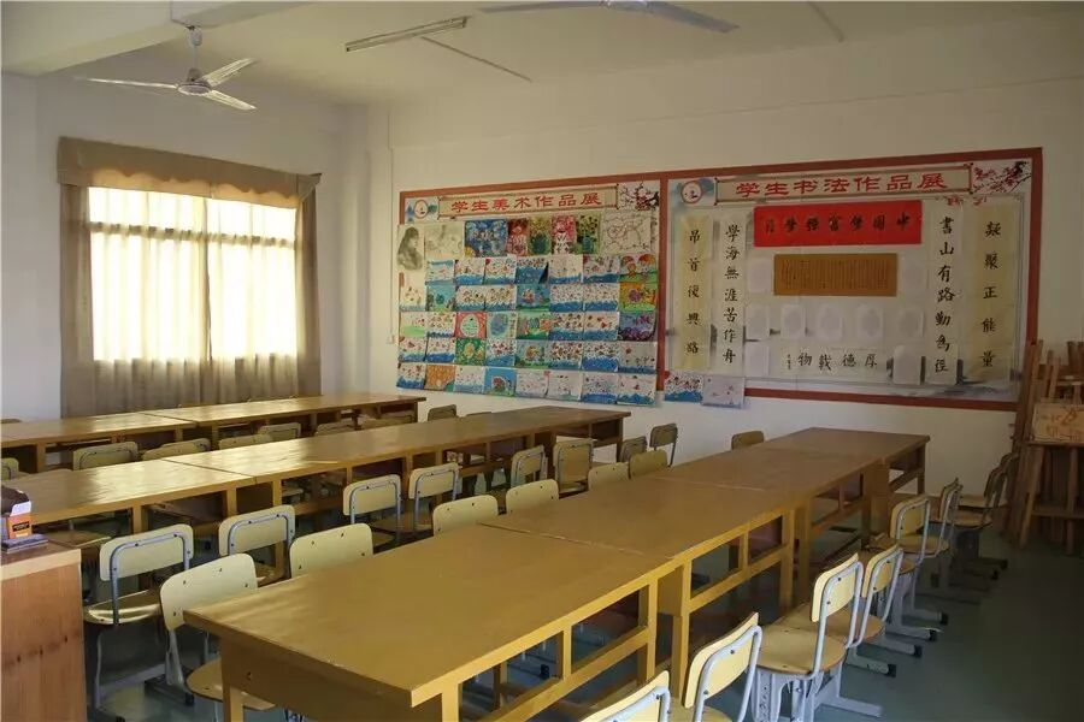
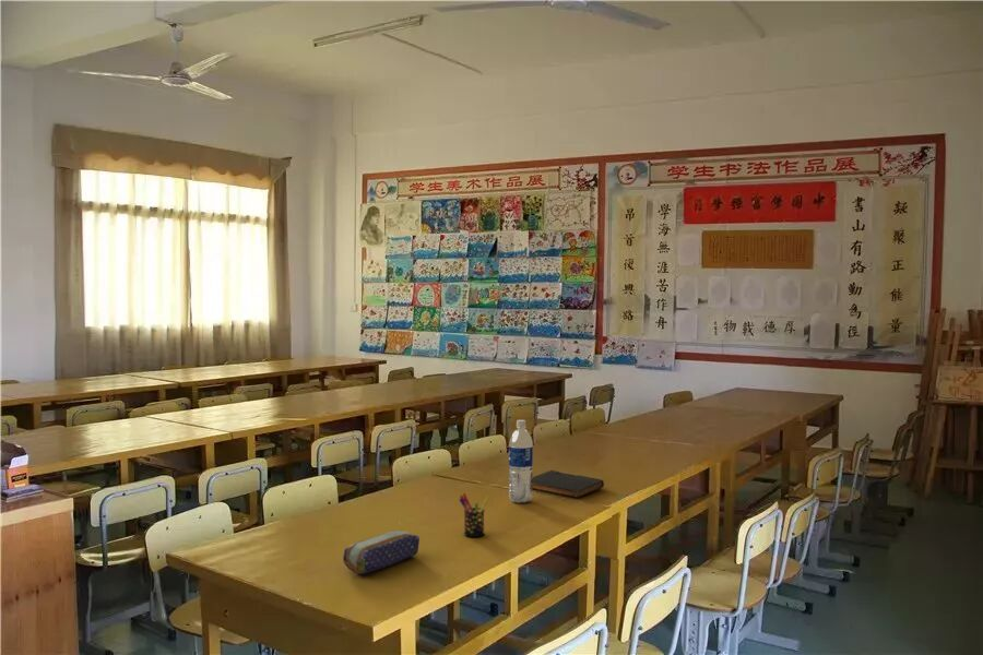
+ water bottle (520, 461)
+ book (564, 483)
+ pencil case (381, 550)
+ pen holder (473, 514)
